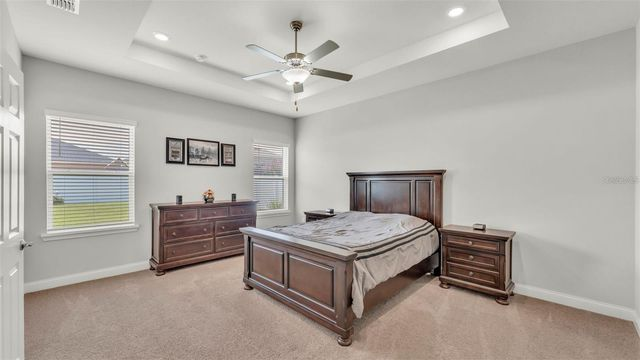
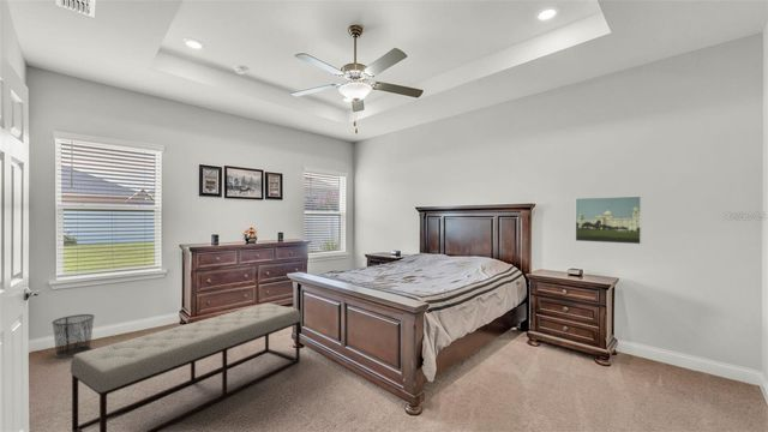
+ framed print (606, 220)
+ bench (208, 356)
+ waste bin (73, 335)
